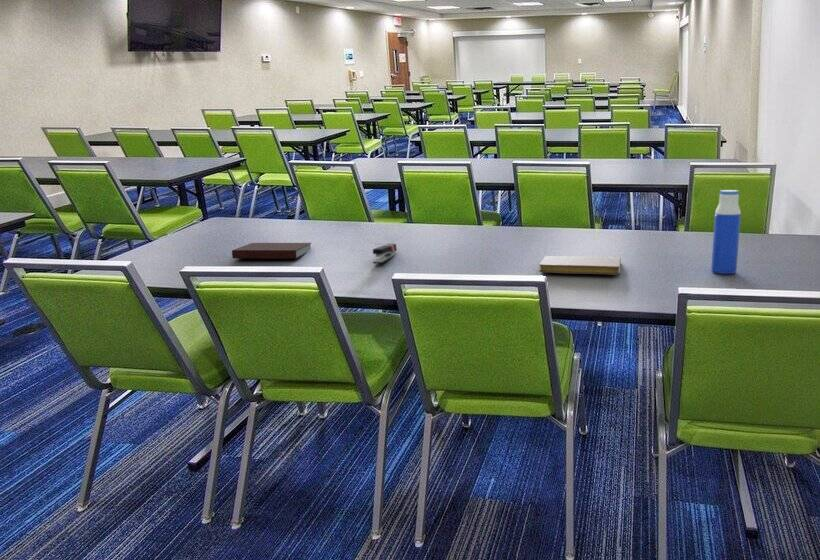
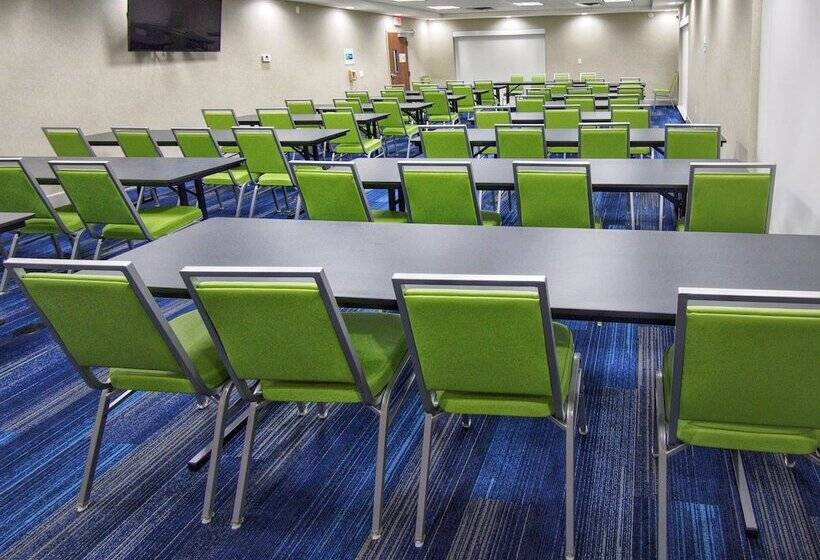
- stapler (385, 252)
- notebook (273, 250)
- notebook (580, 264)
- water bottle (726, 231)
